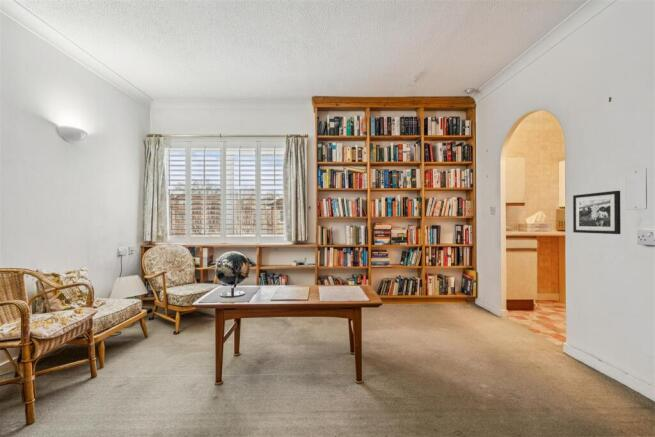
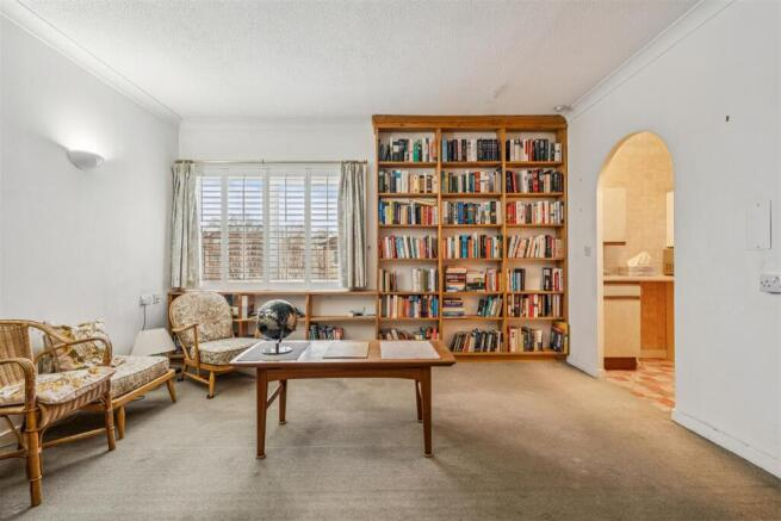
- picture frame (594, 213)
